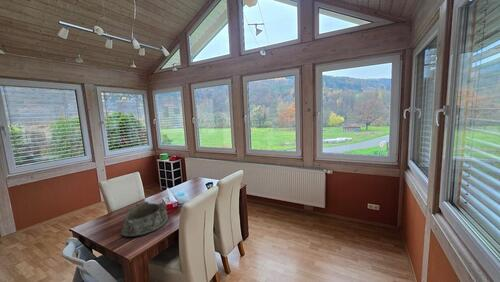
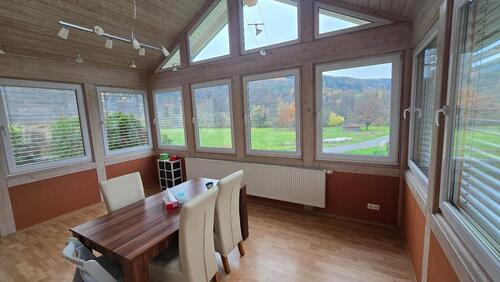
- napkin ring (145, 216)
